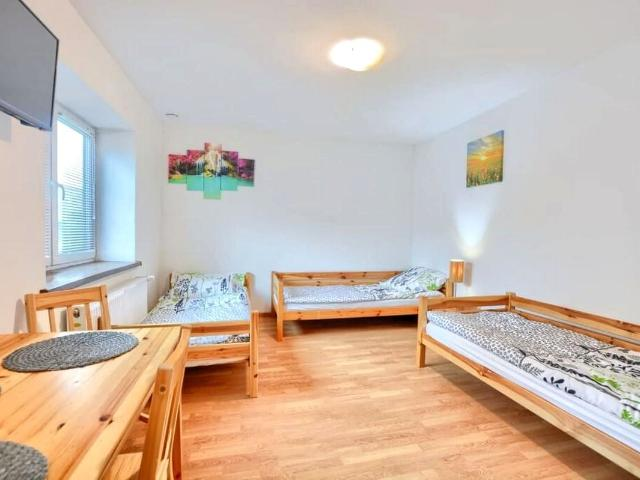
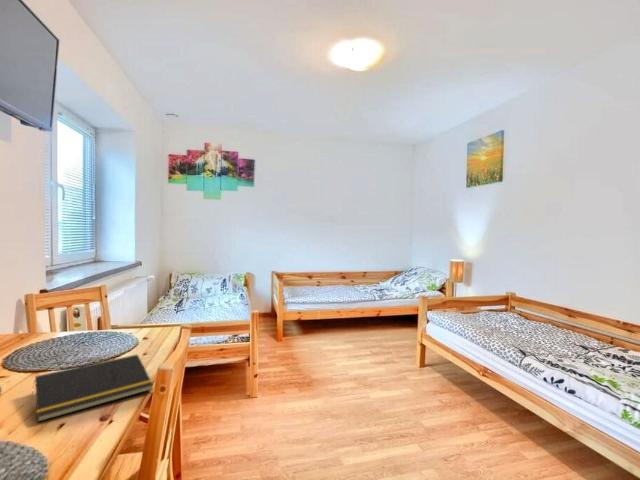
+ notepad (95, 382)
